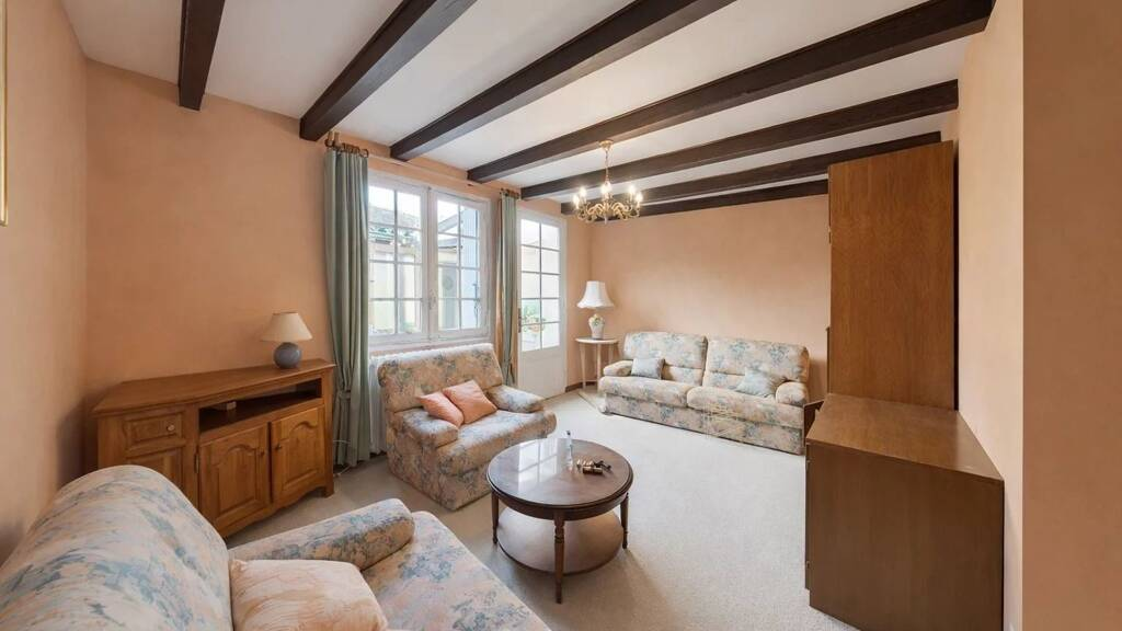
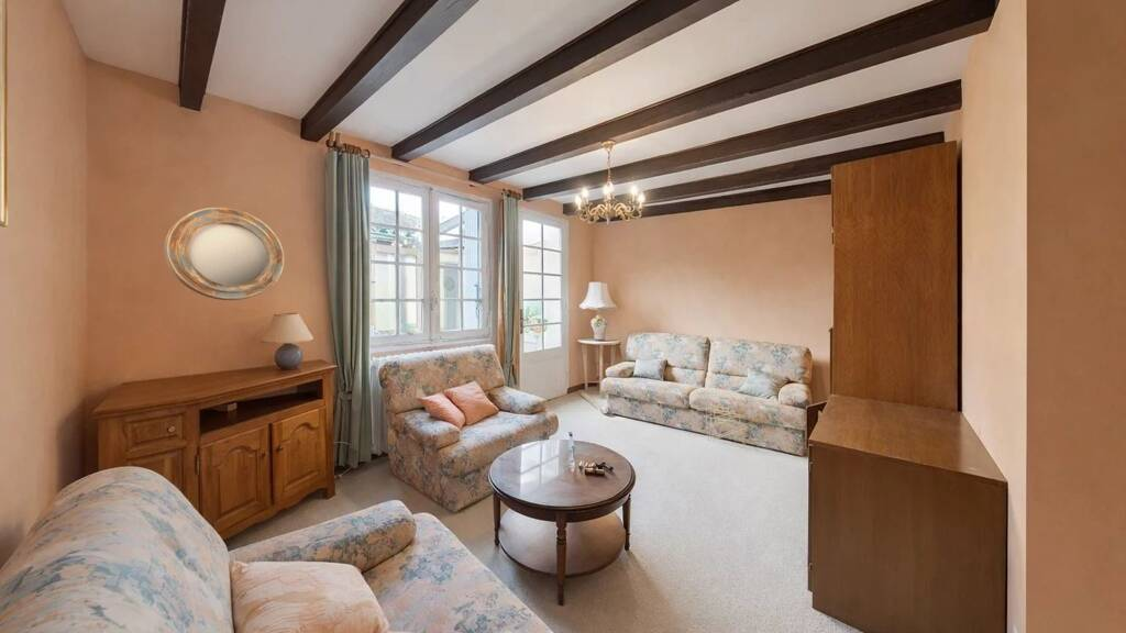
+ home mirror (229, 254)
